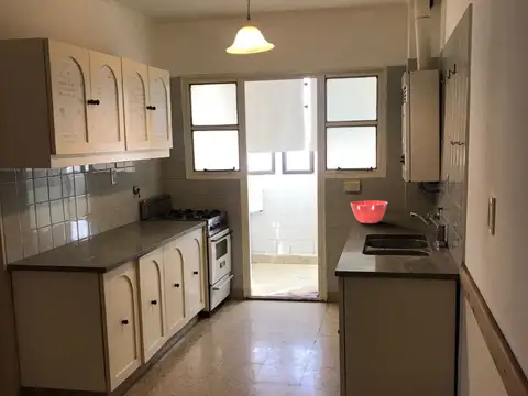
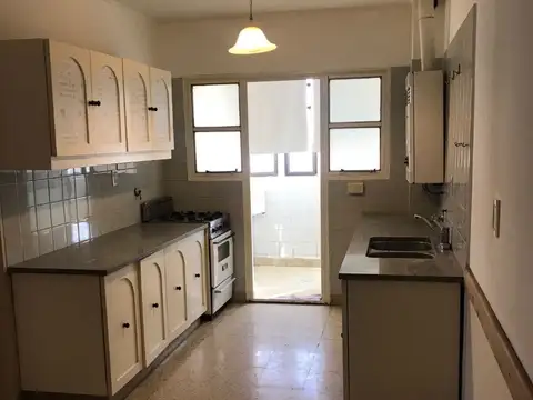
- mixing bowl (369, 212)
